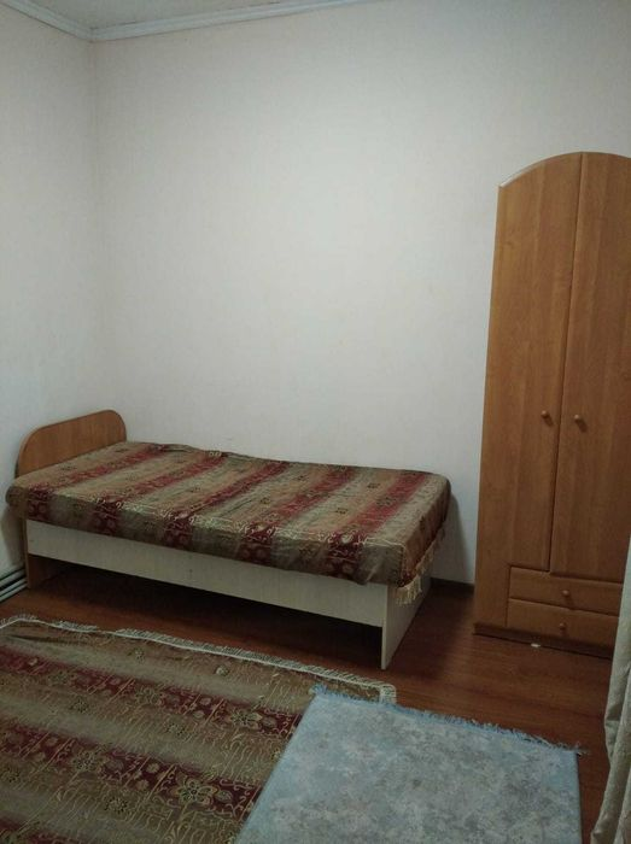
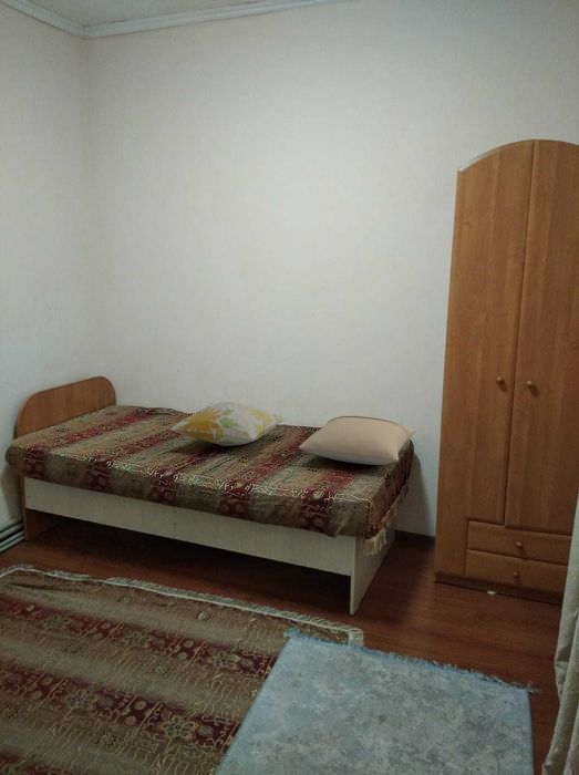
+ decorative pillow (230, 423)
+ pillow (360, 438)
